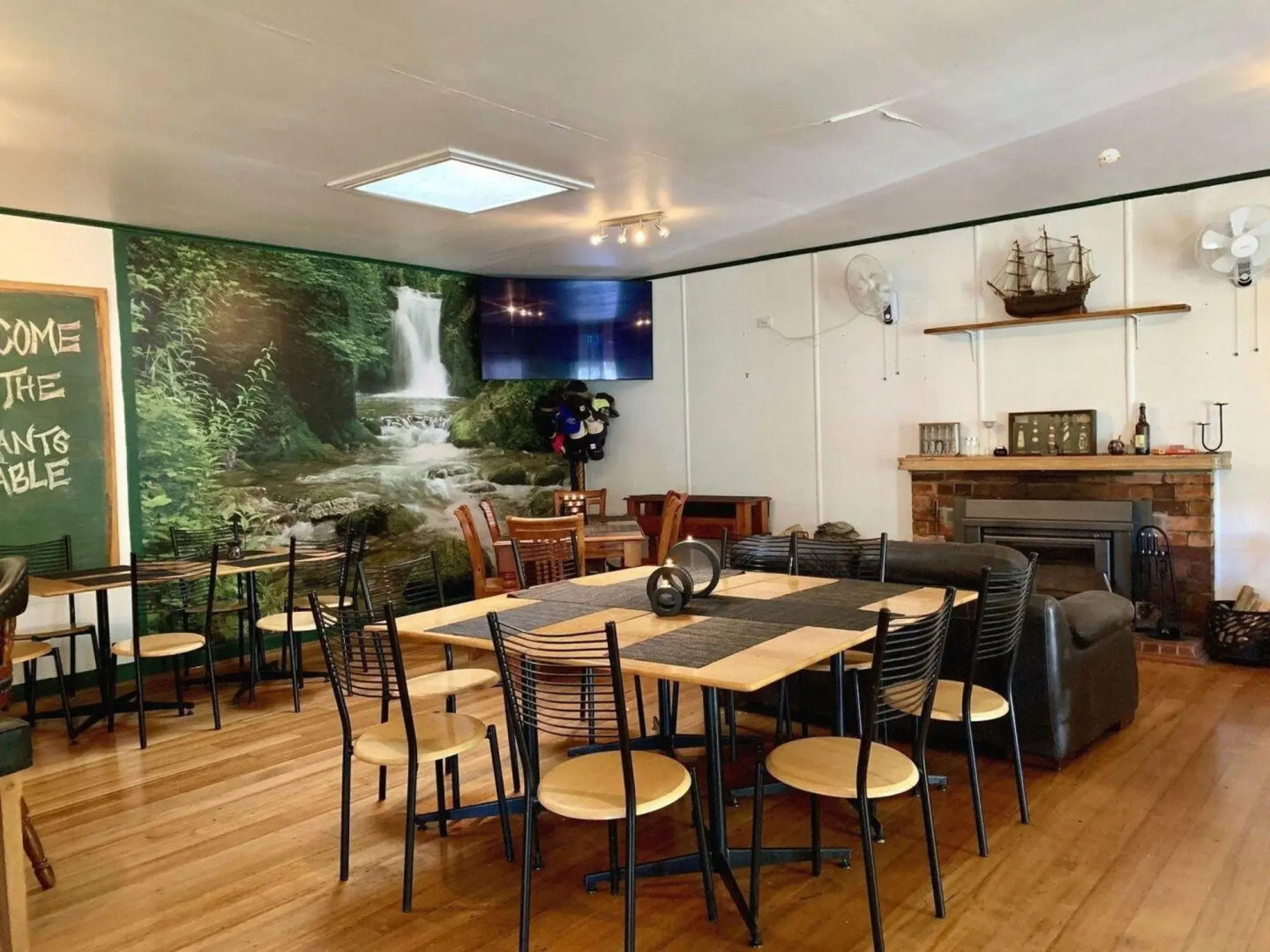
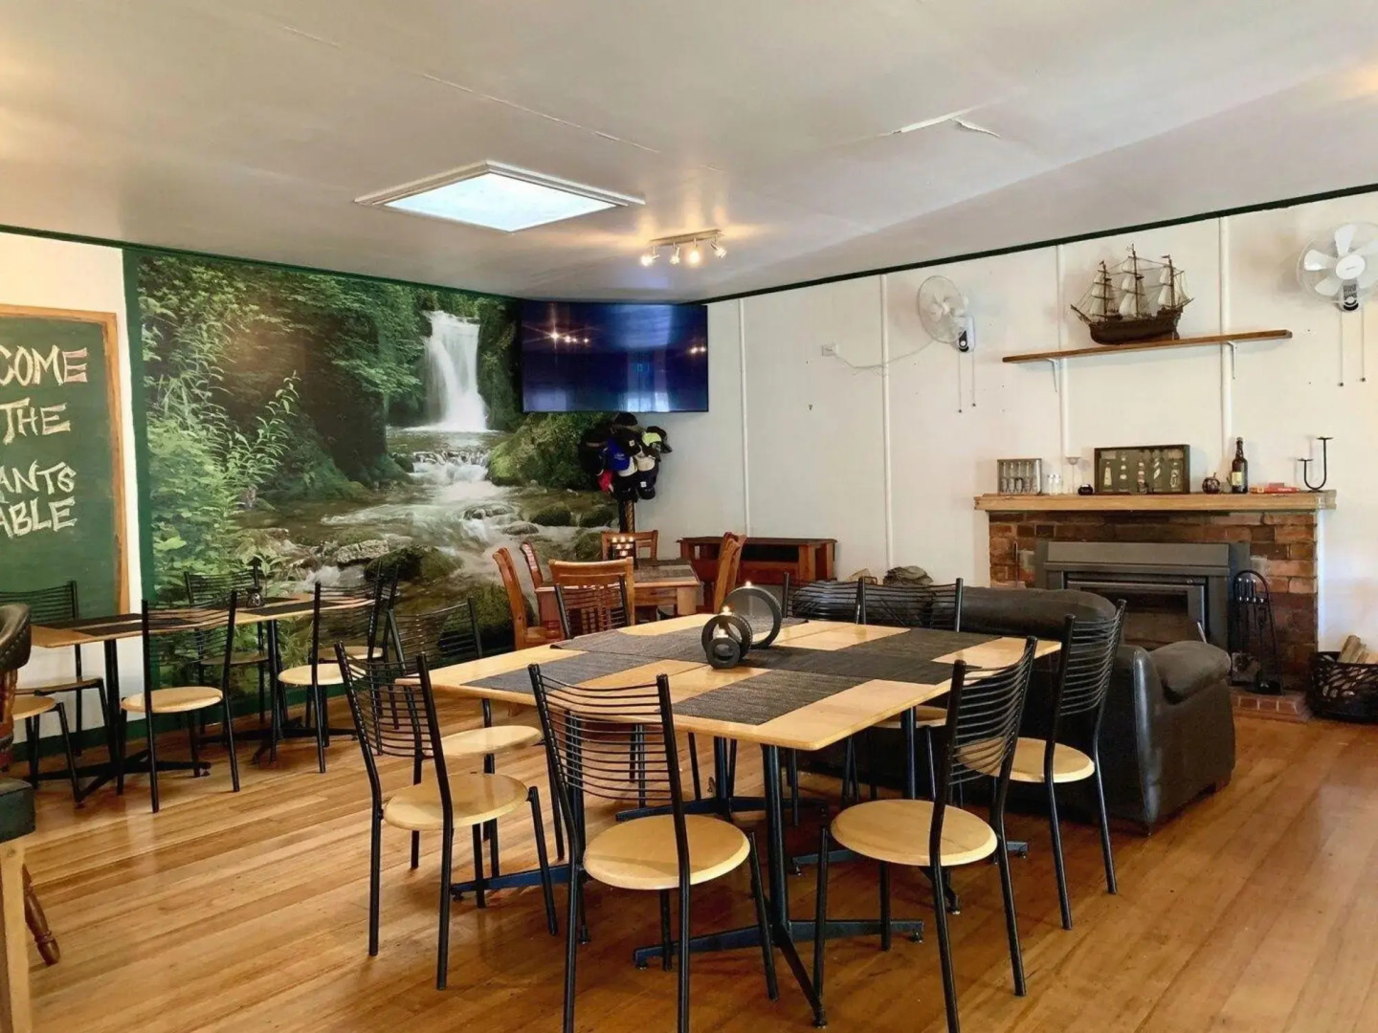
- smoke detector (1109, 158)
